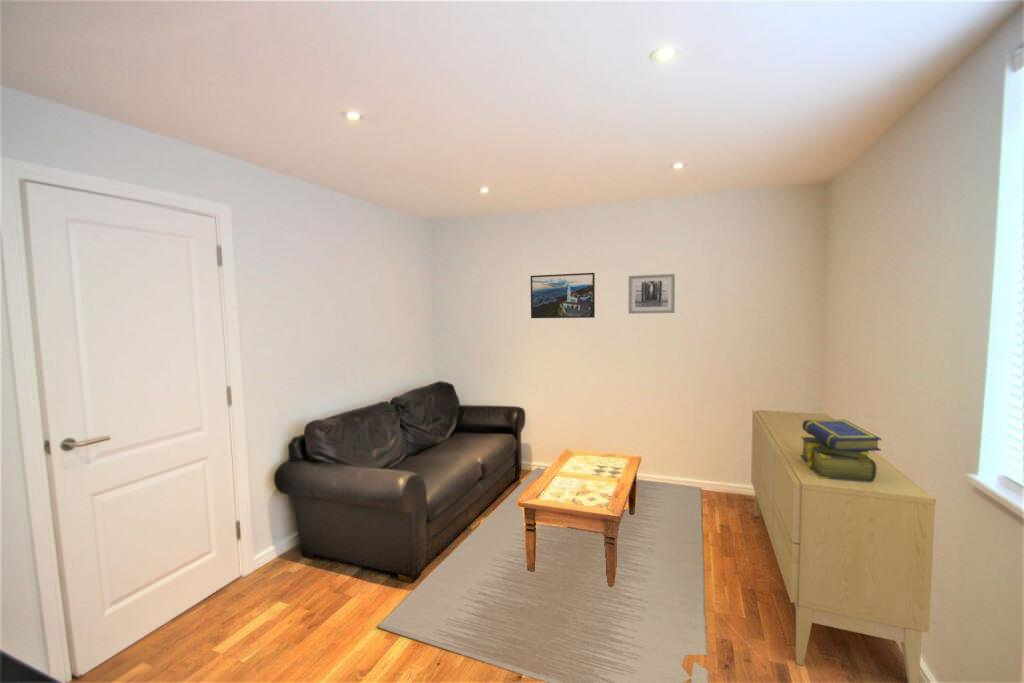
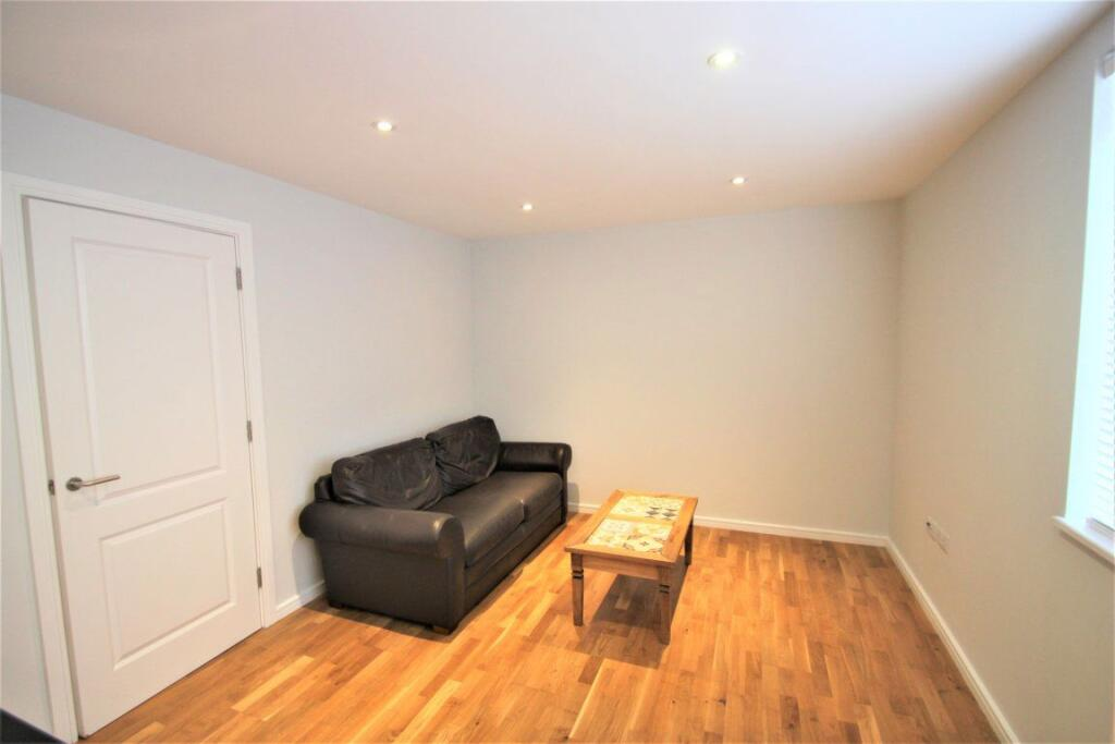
- sideboard (812, 509)
- rug (583, 537)
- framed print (561, 296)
- wall art (651, 294)
- stack of books (838, 447)
